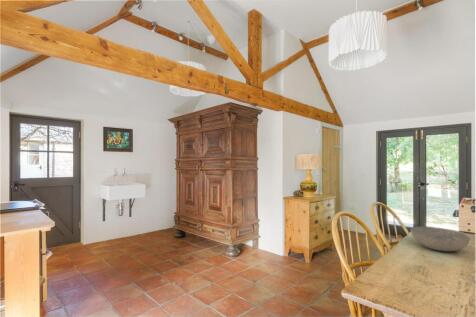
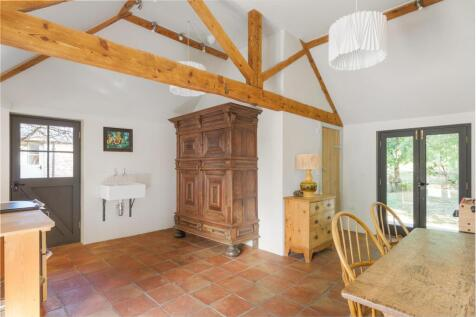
- bowl (438, 239)
